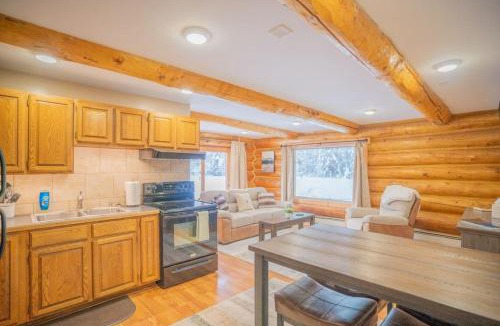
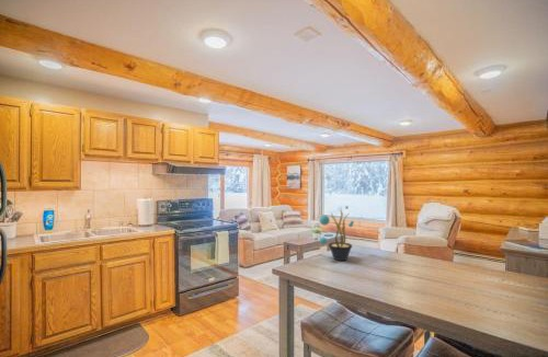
+ potted plant (340, 232)
